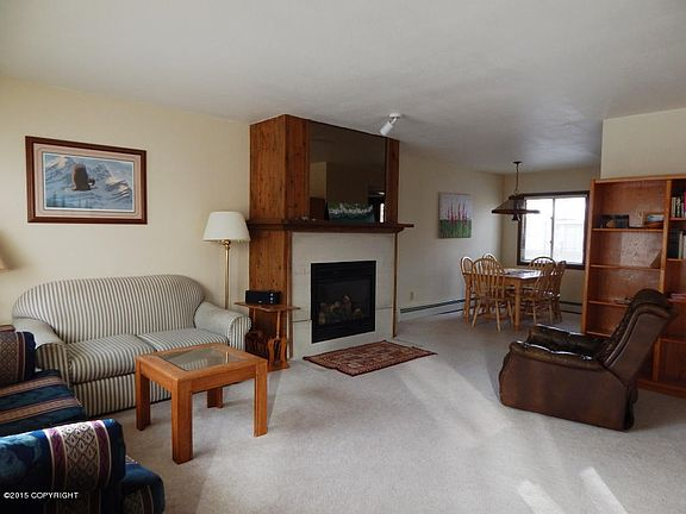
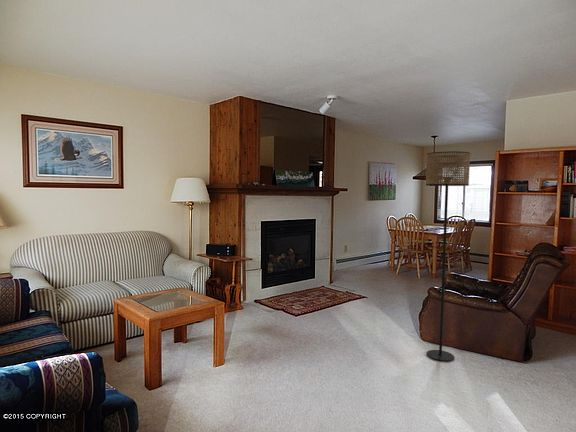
+ floor lamp (444, 256)
